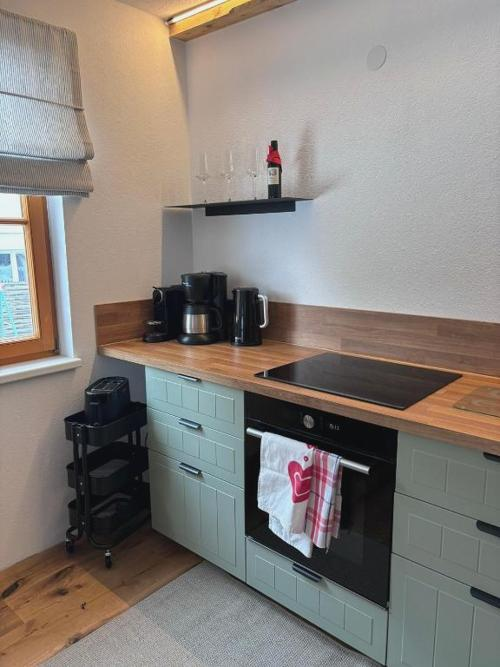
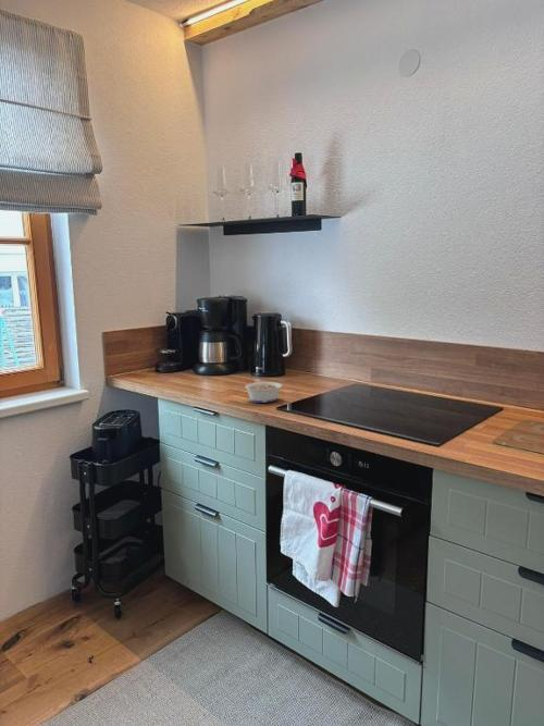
+ legume (262, 391)
